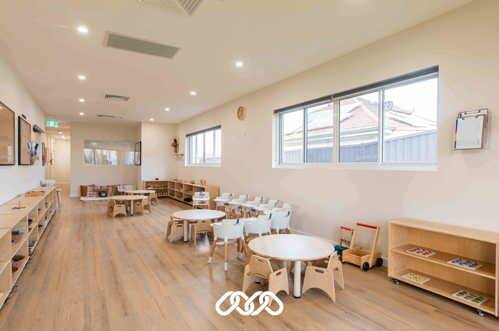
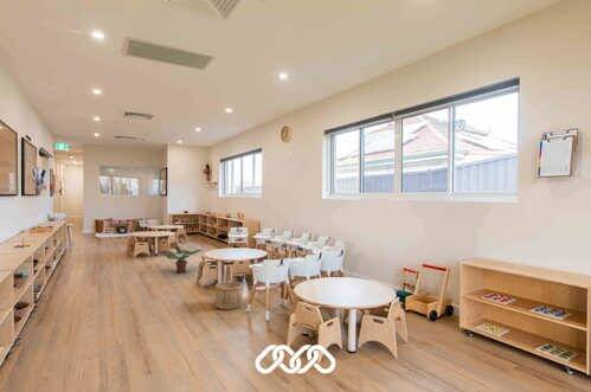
+ wooden bucket (229, 295)
+ potted plant (184, 257)
